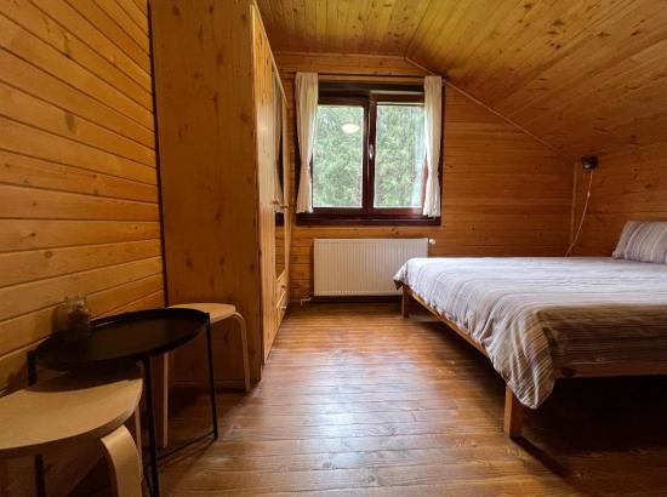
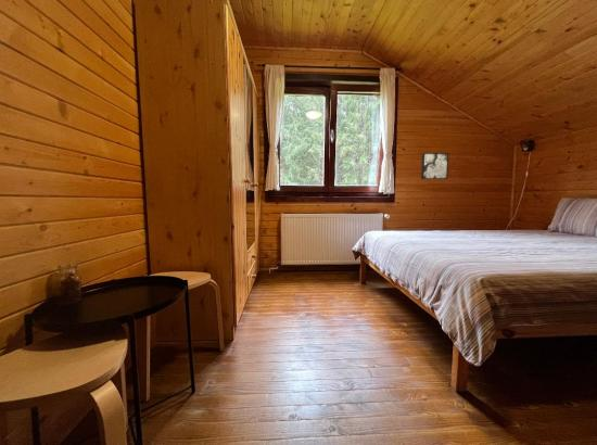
+ wall art (434, 166)
